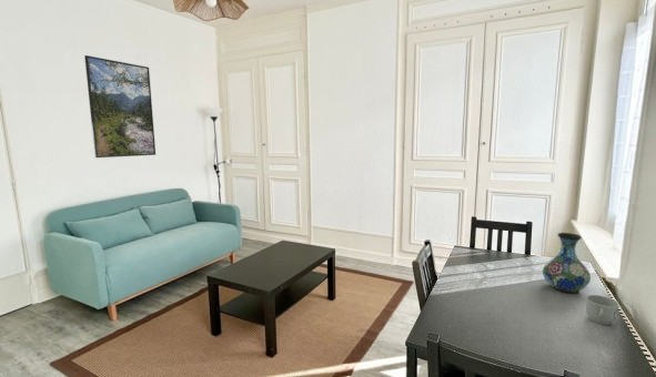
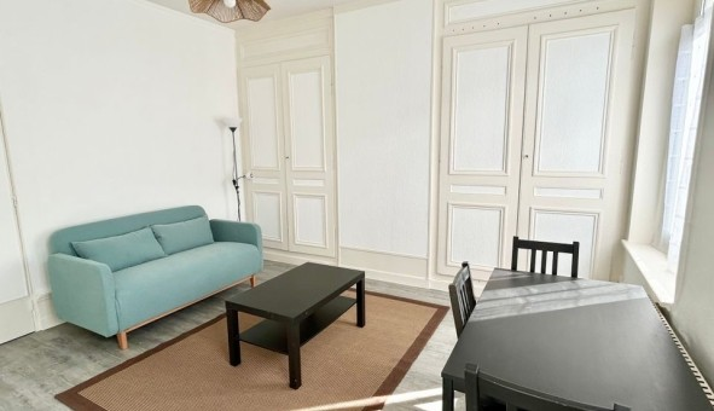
- mug (601, 312)
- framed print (123, 110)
- vase (566, 262)
